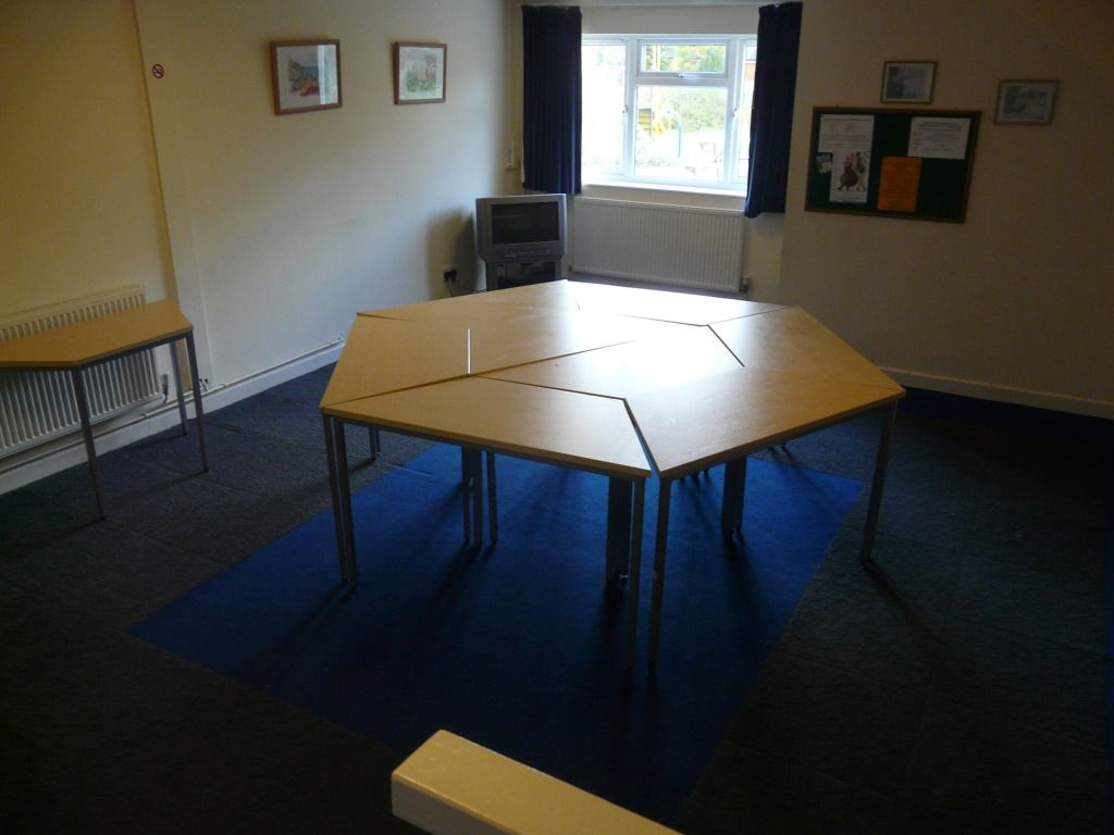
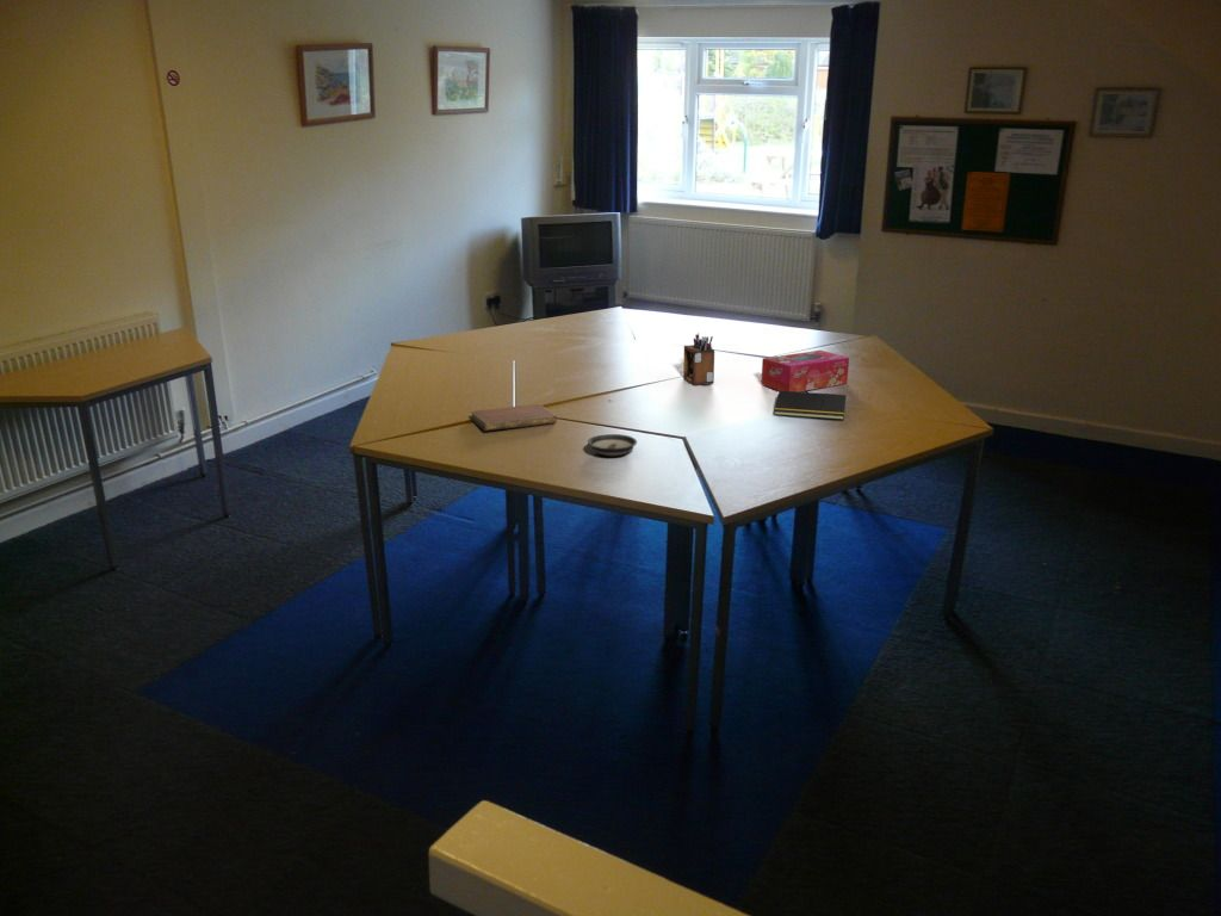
+ saucer (612, 446)
+ notebook (513, 416)
+ tissue box (805, 371)
+ notepad (810, 404)
+ desk organizer (699, 358)
